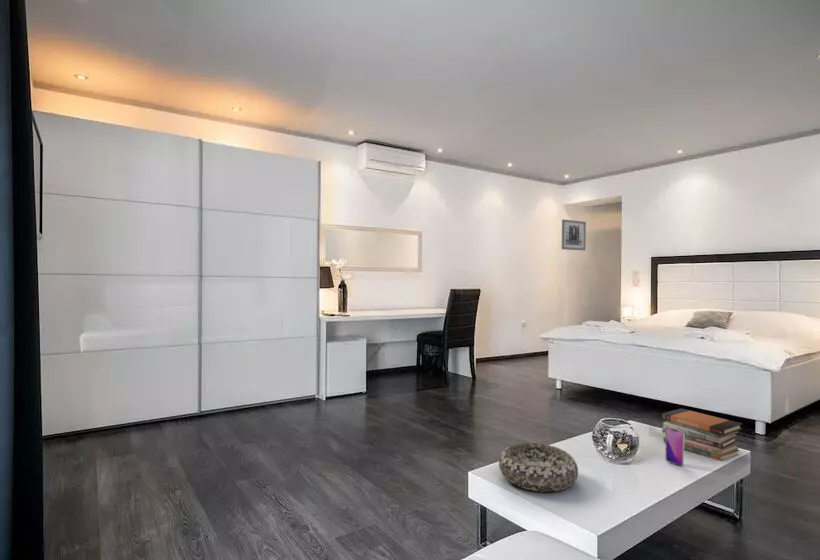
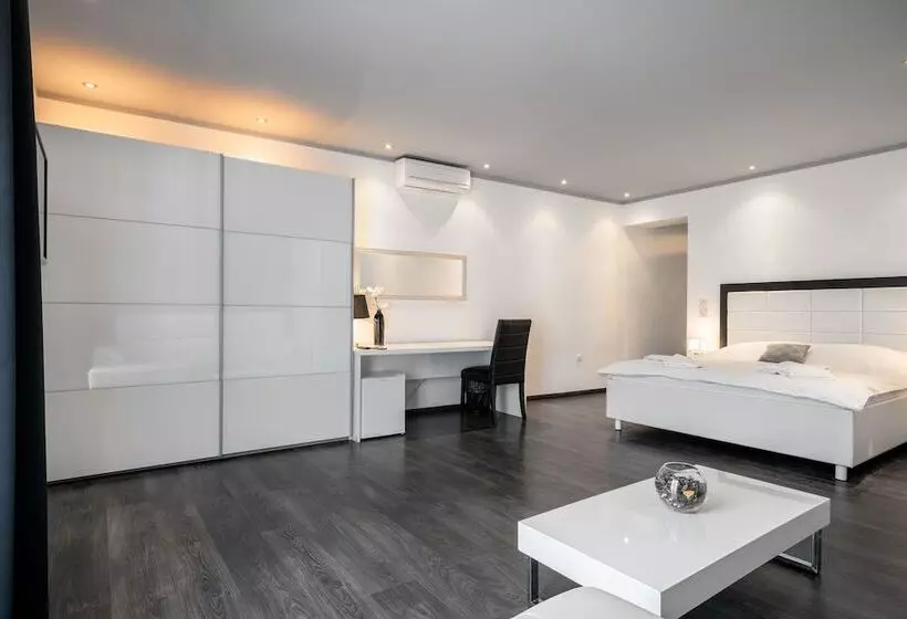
- wall art (574, 235)
- book stack (699, 433)
- smartphone (674, 446)
- decorative bowl (537, 466)
